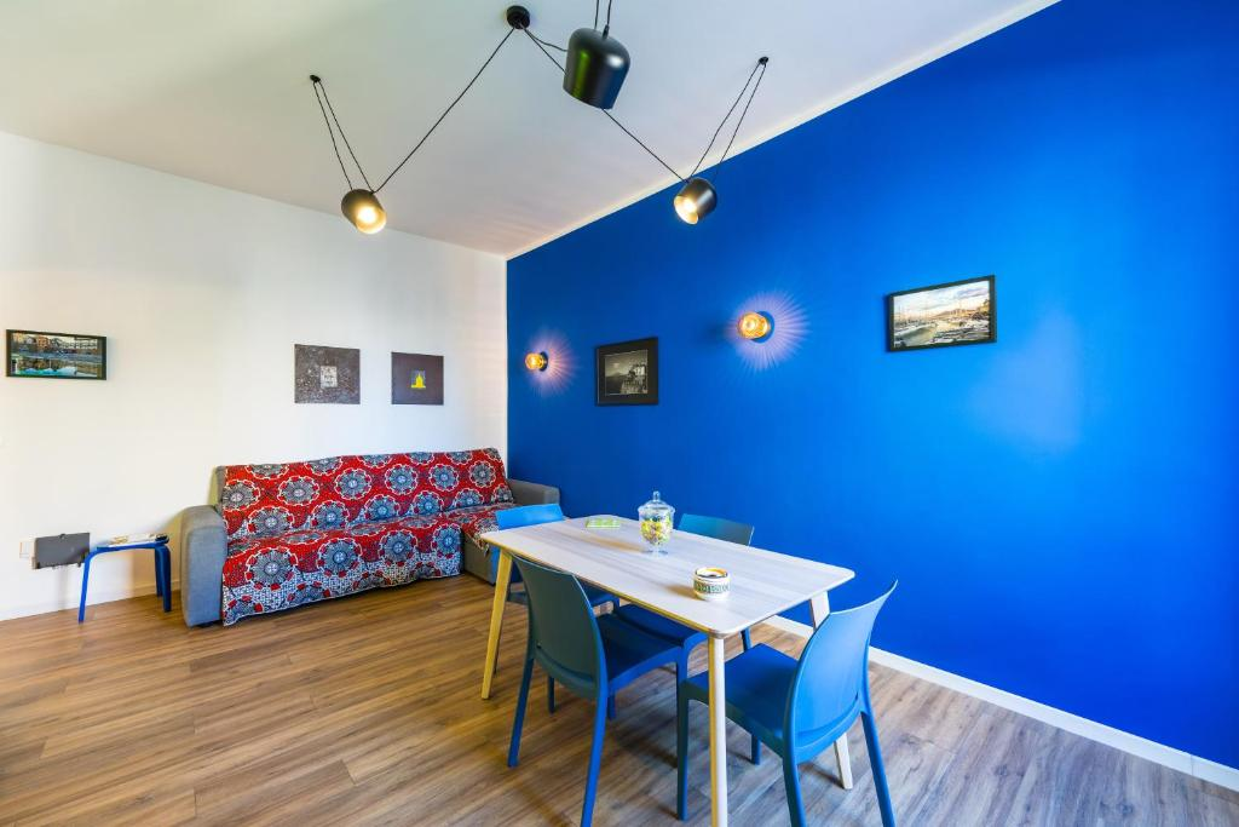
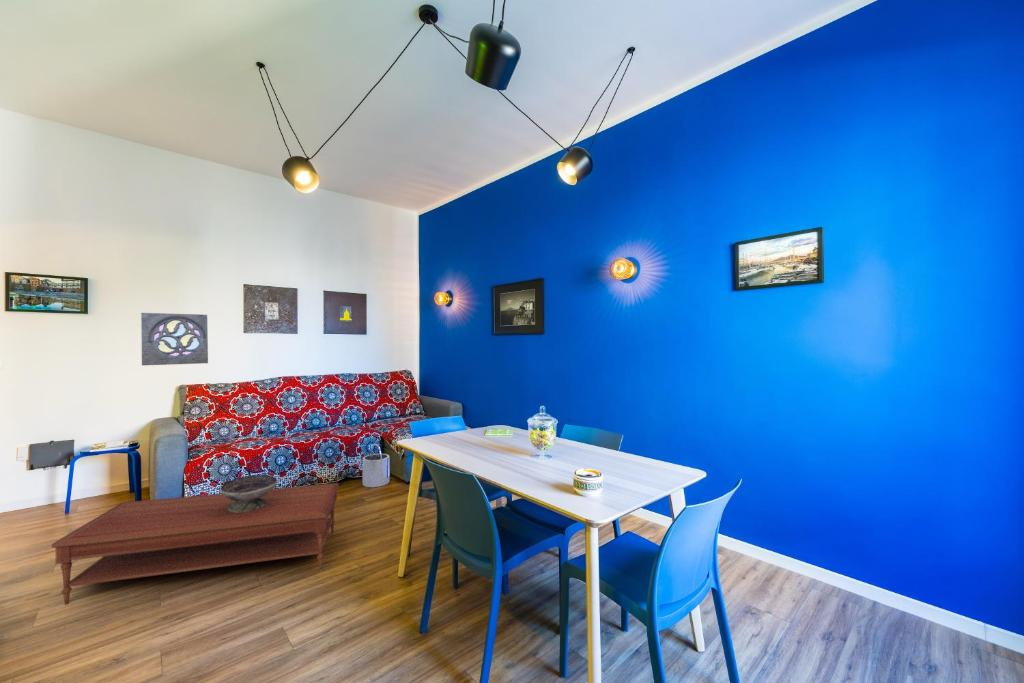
+ coffee table (220, 535)
+ wall ornament (175, 338)
+ bucket (376, 463)
+ decorative bowl (249, 493)
